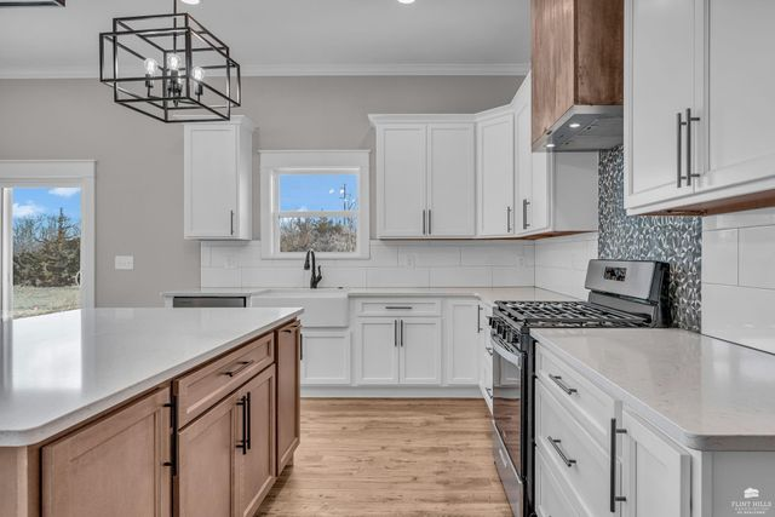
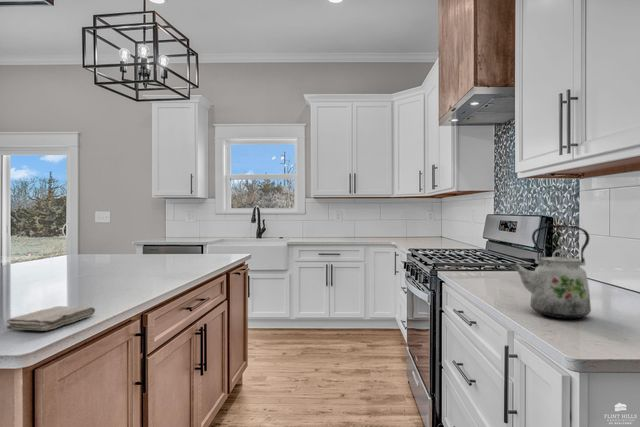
+ washcloth (52, 316)
+ kettle (548, 269)
